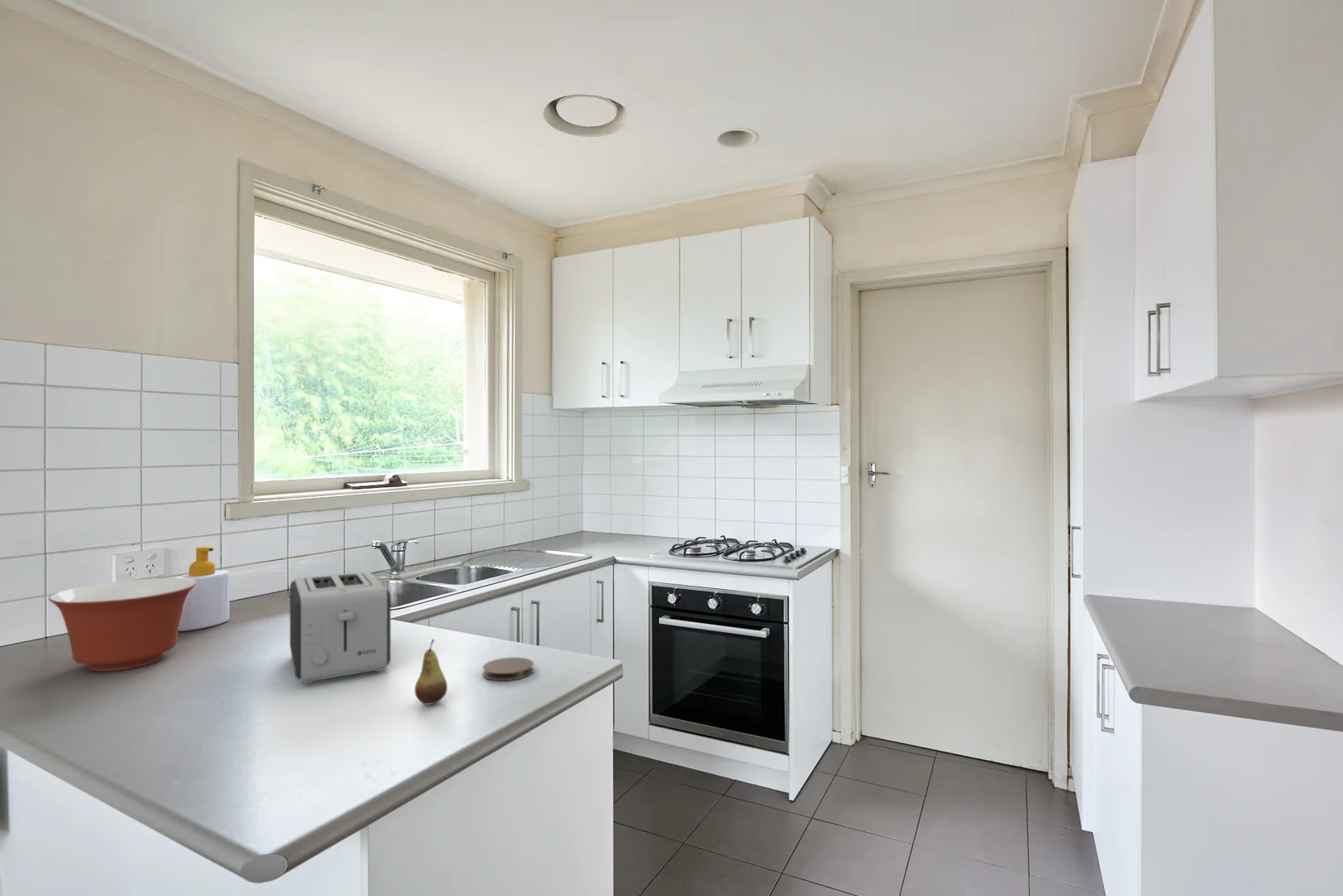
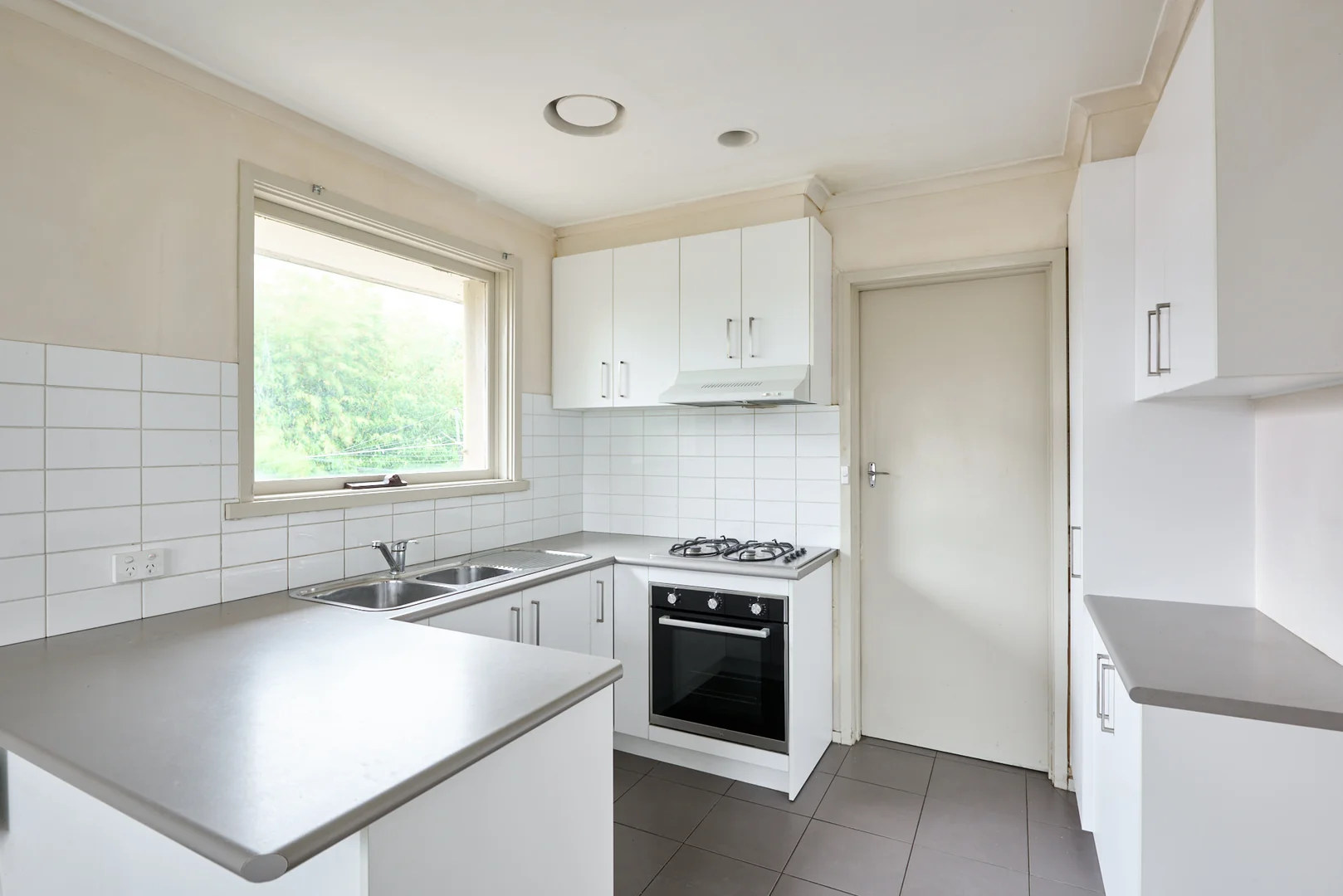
- mixing bowl (126, 625)
- fruit (431, 669)
- soap bottle (202, 586)
- toaster (339, 624)
- coaster (508, 668)
